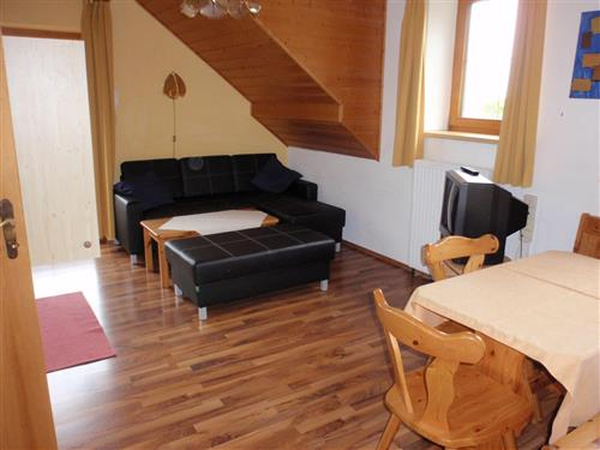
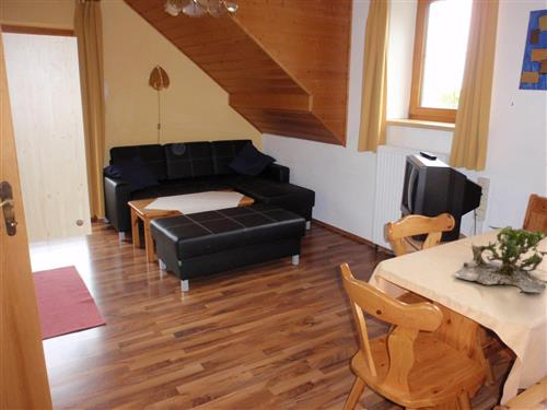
+ plant (507, 251)
